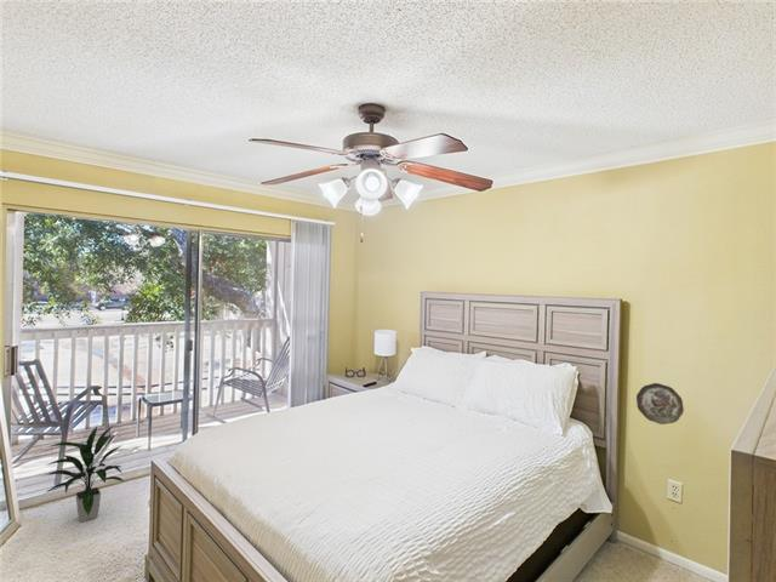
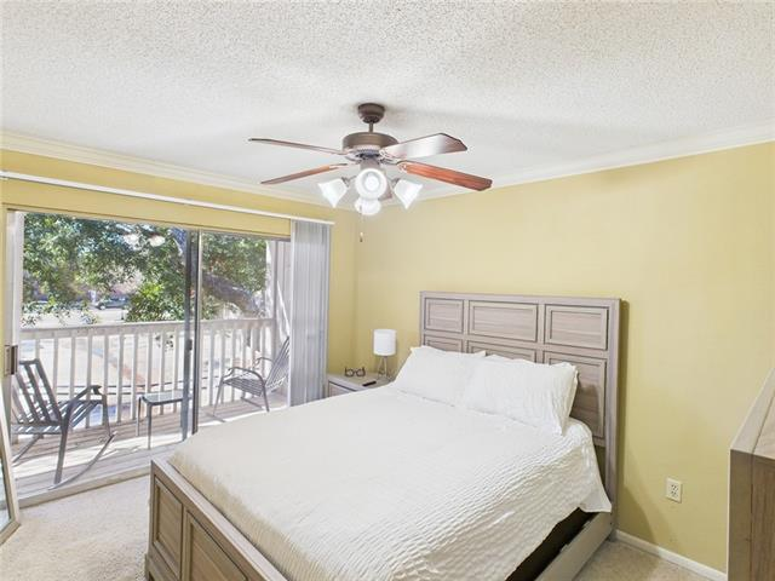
- indoor plant (86, 473)
- decorative plate (658, 403)
